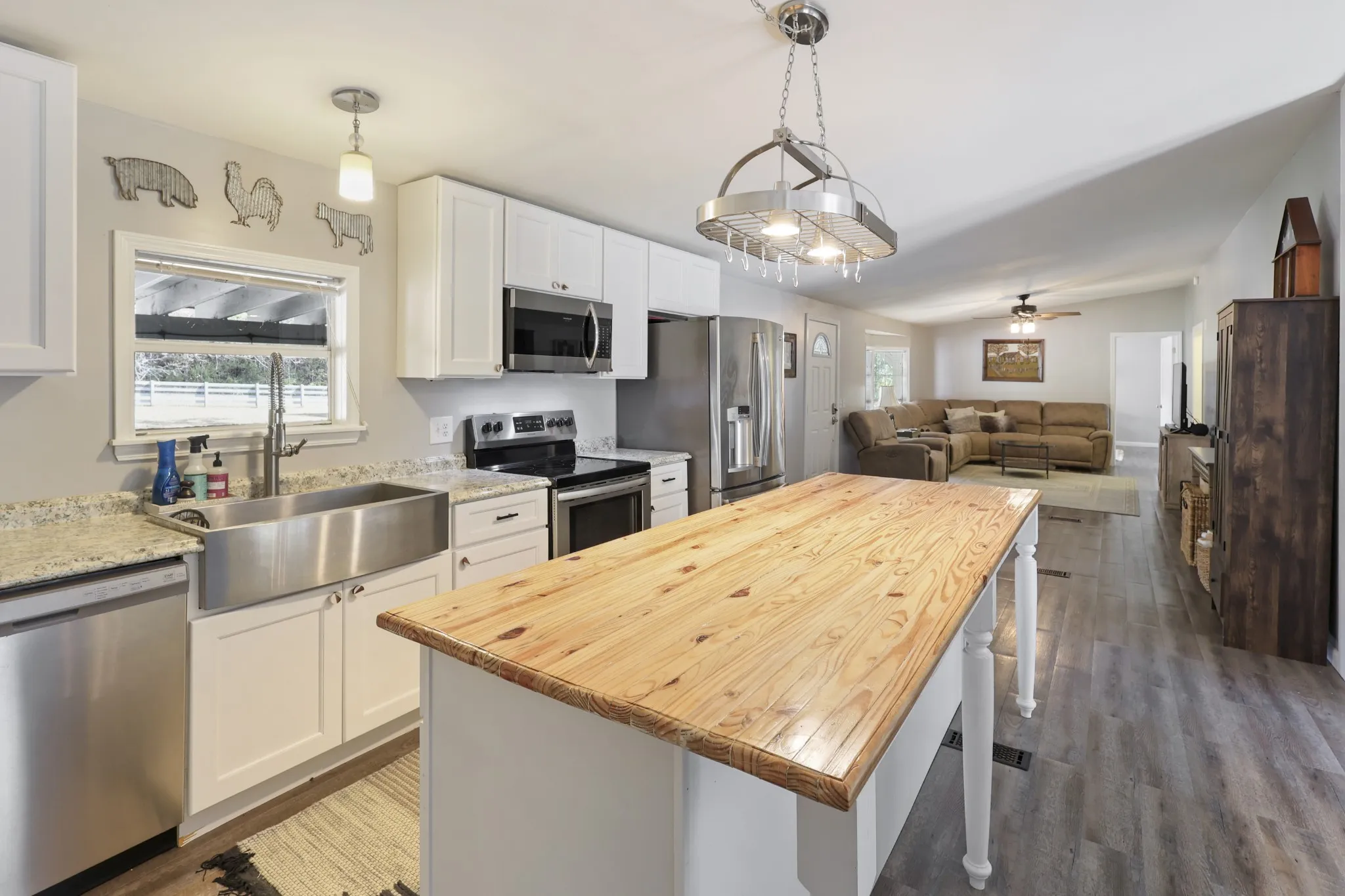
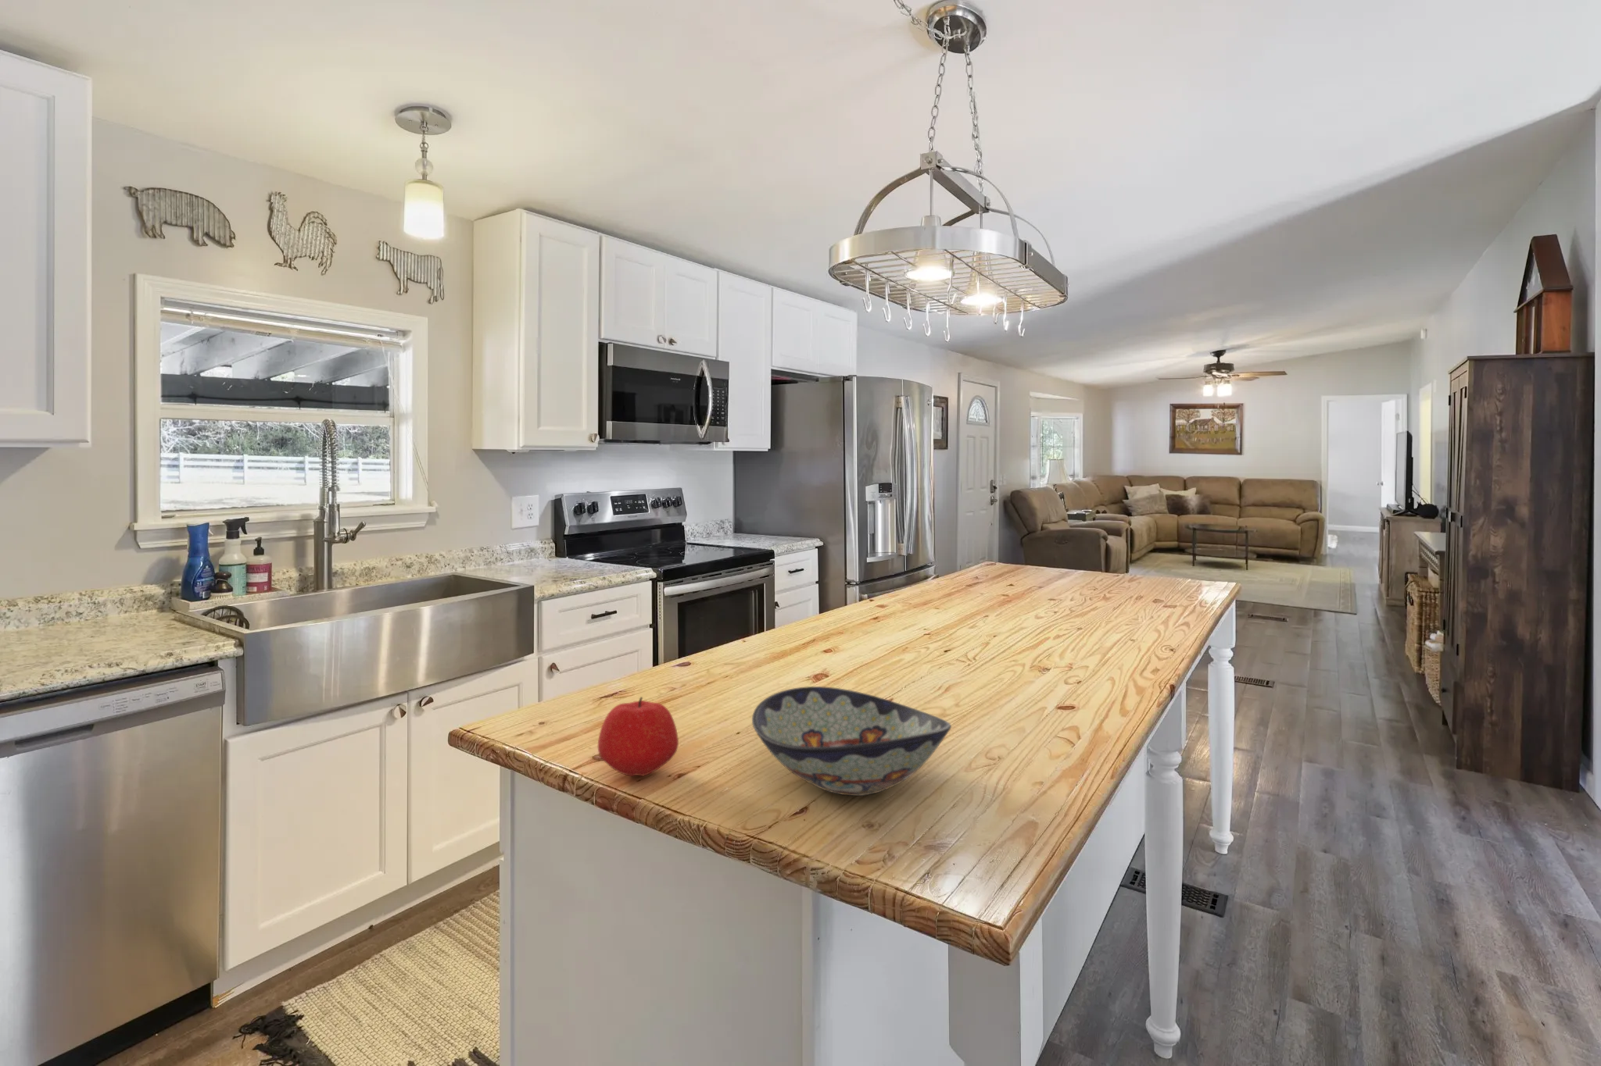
+ apple (638, 735)
+ decorative bowl (848, 746)
